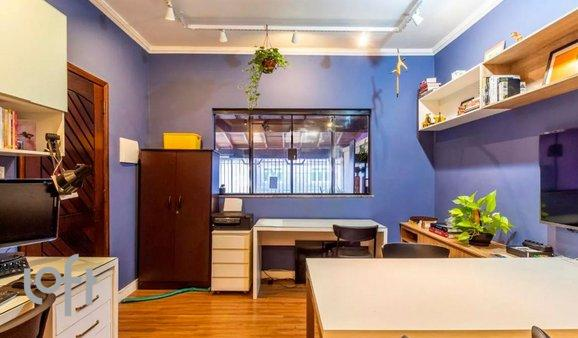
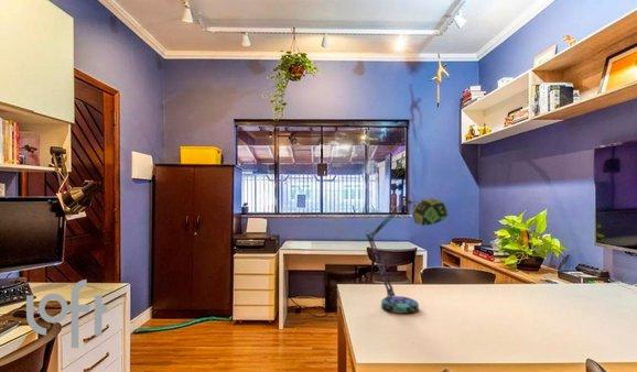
+ desk lamp (381, 261)
